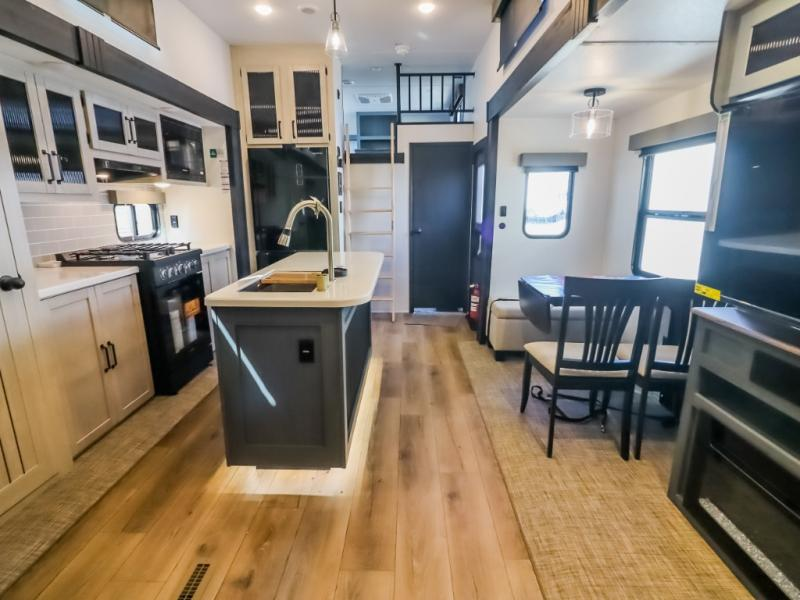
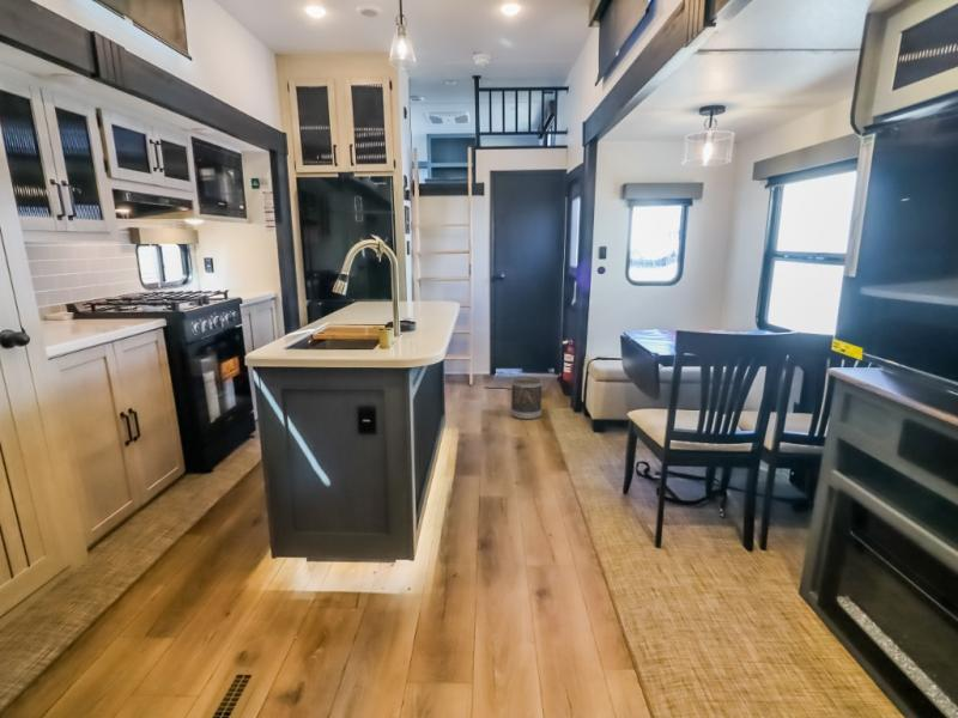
+ wastebasket (526, 397)
